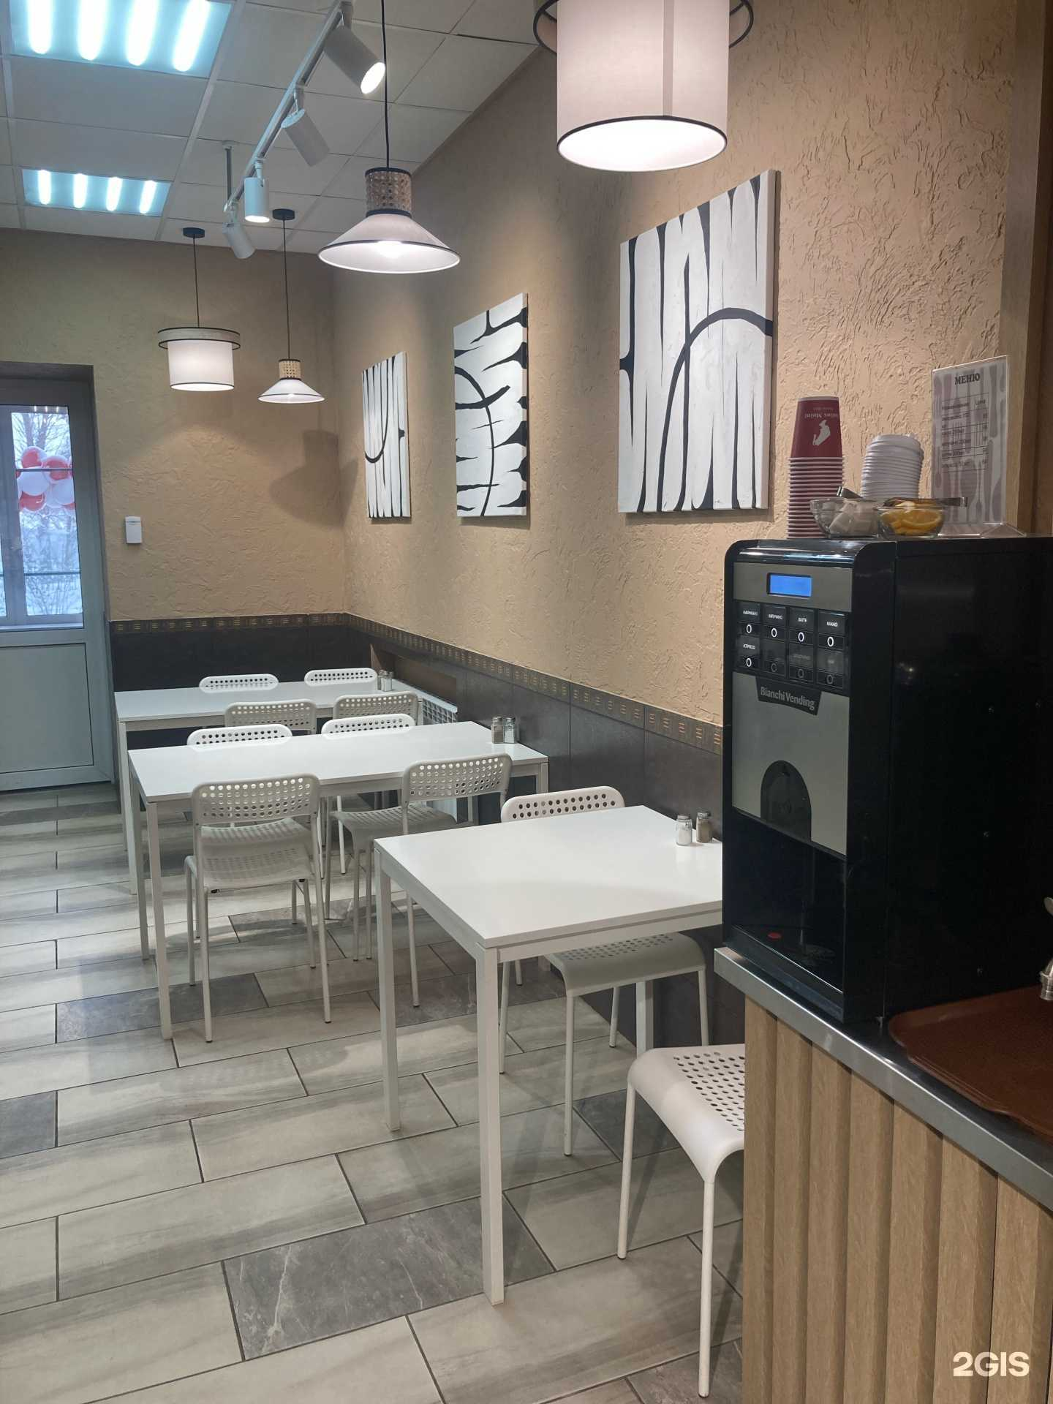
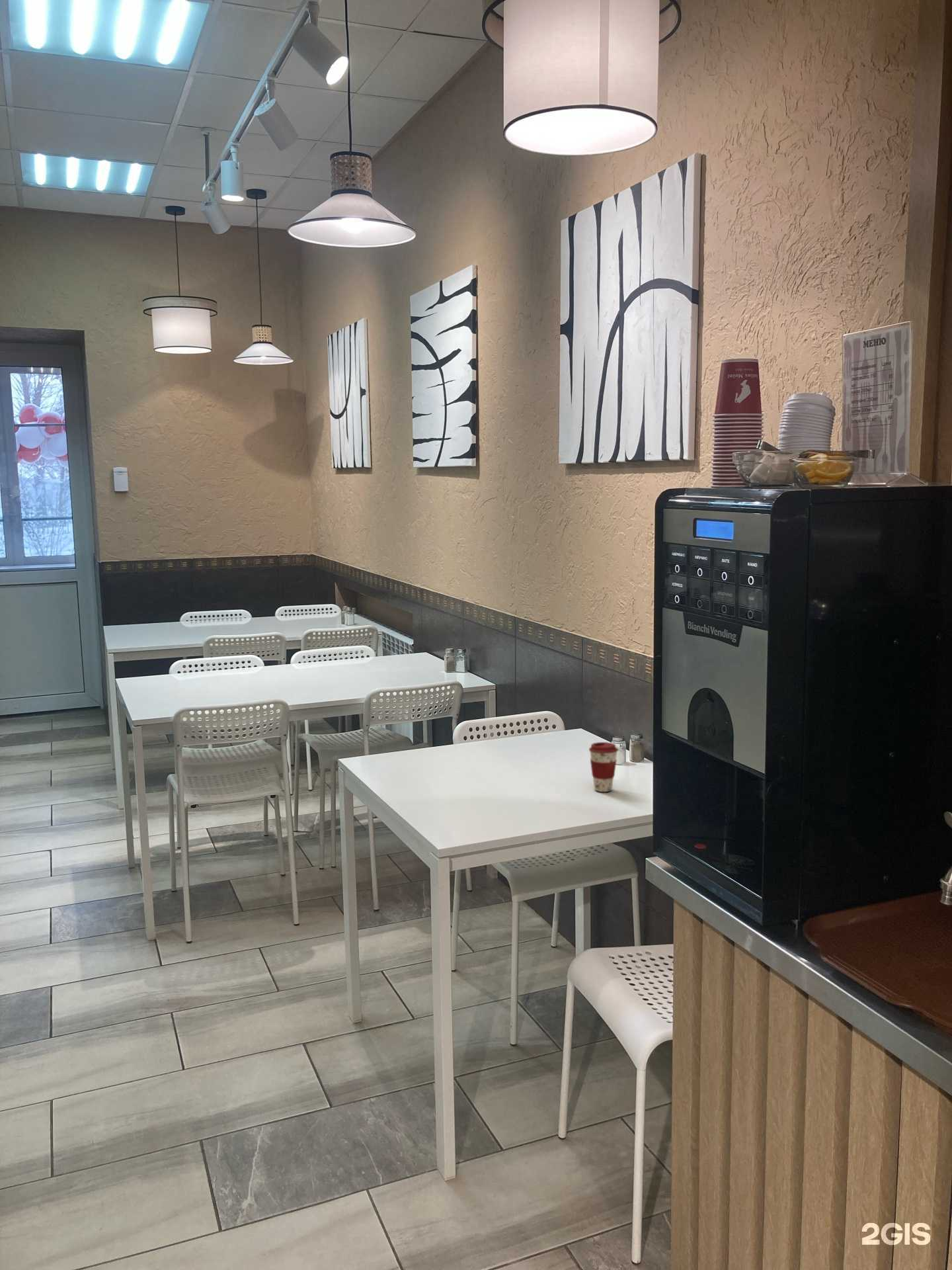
+ coffee cup (603, 767)
